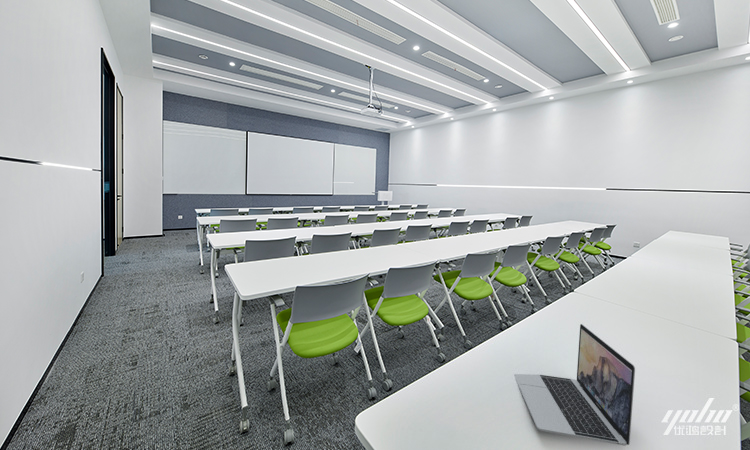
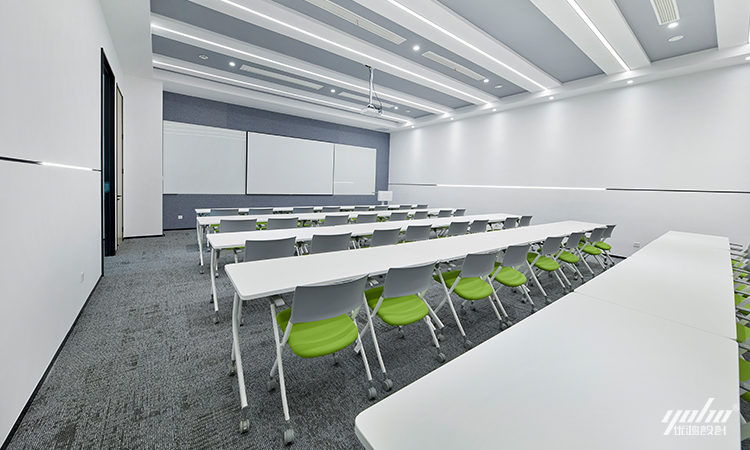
- laptop (560, 377)
